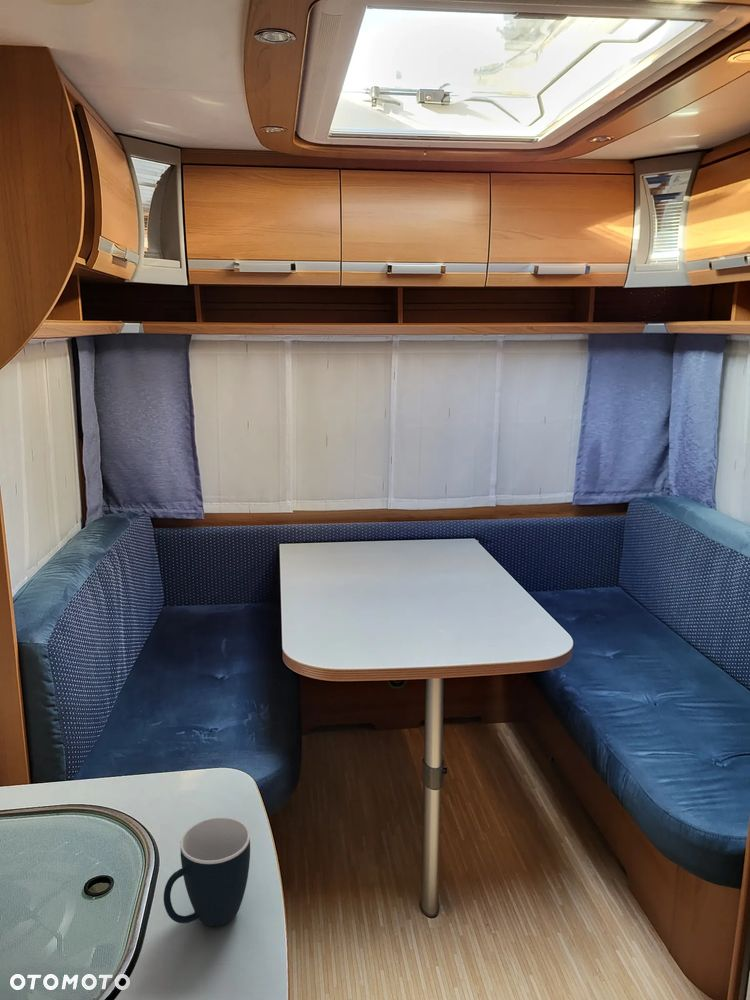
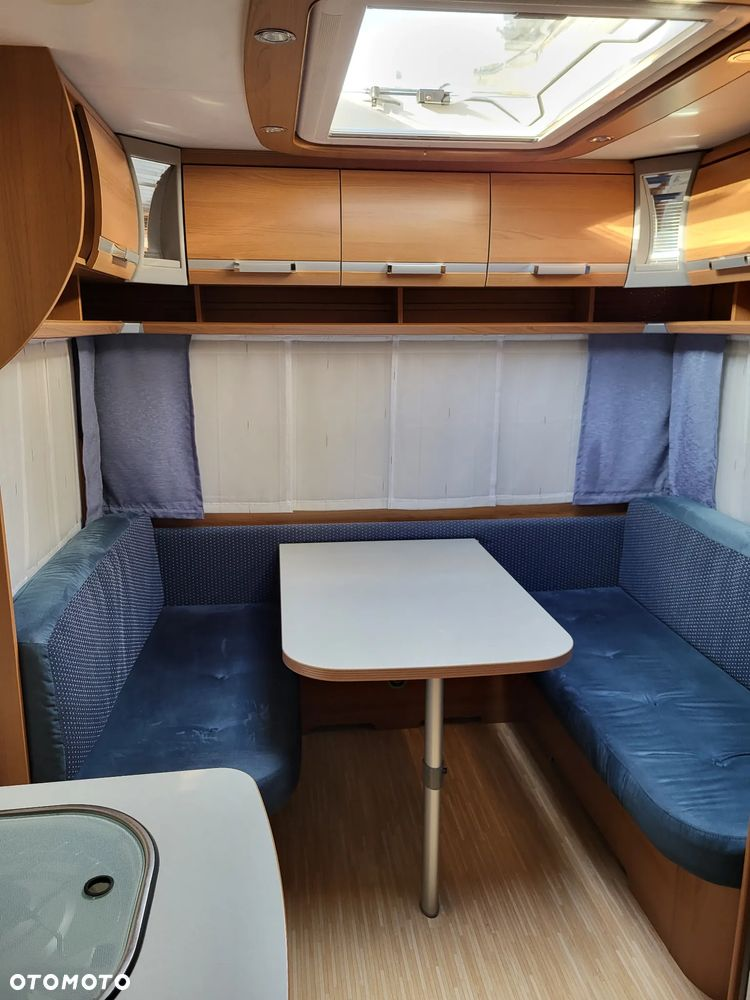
- mug (205, 883)
